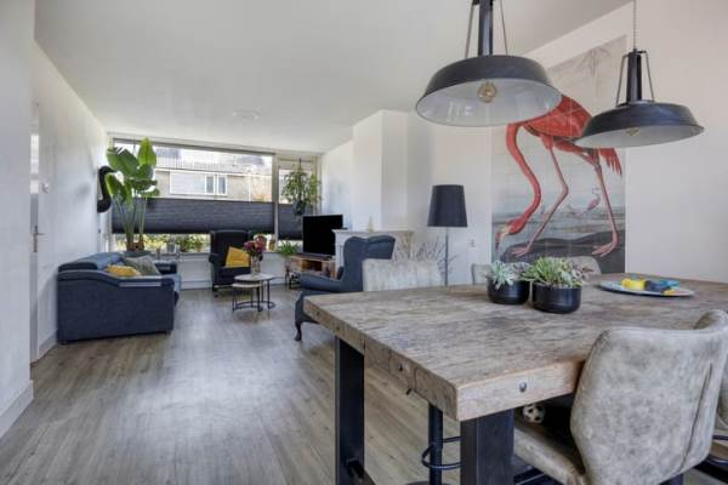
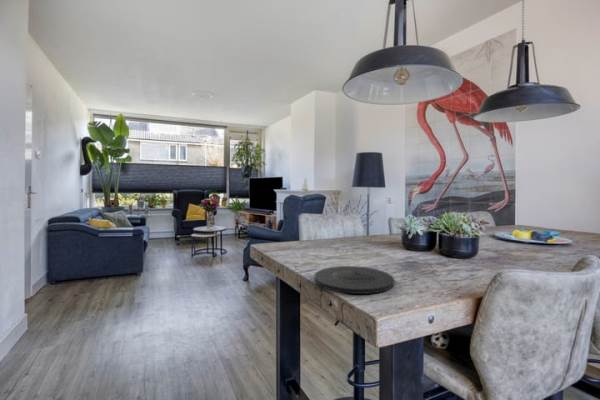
+ plate (353, 275)
